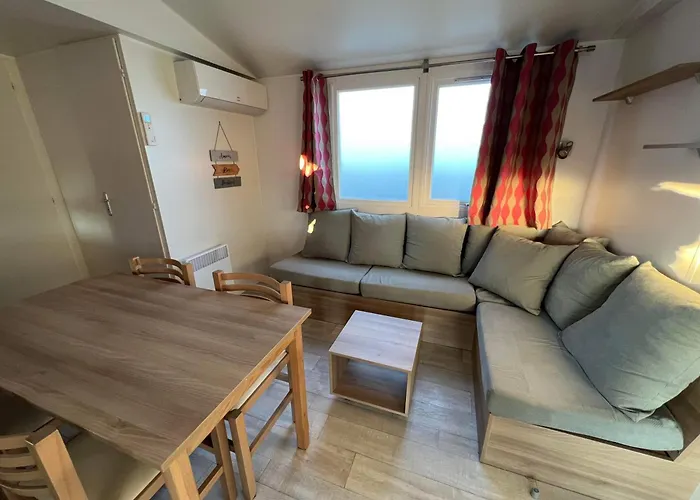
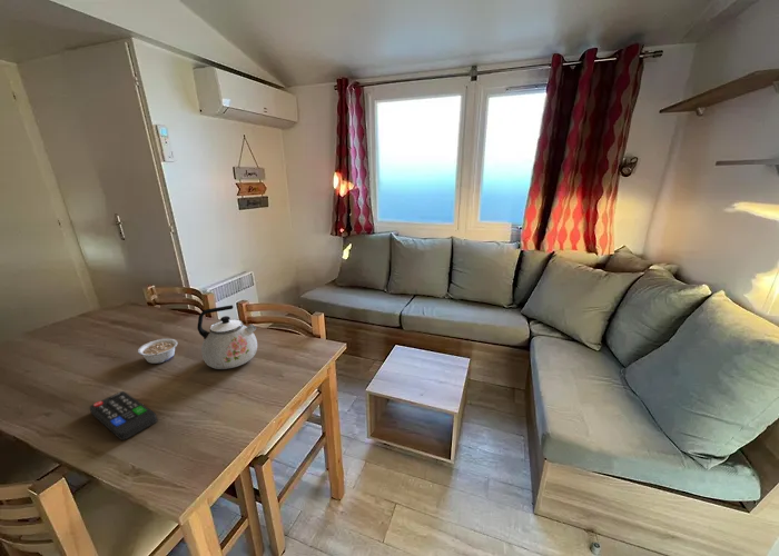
+ kettle (228, 334)
+ legume (159, 350)
+ remote control (122, 413)
